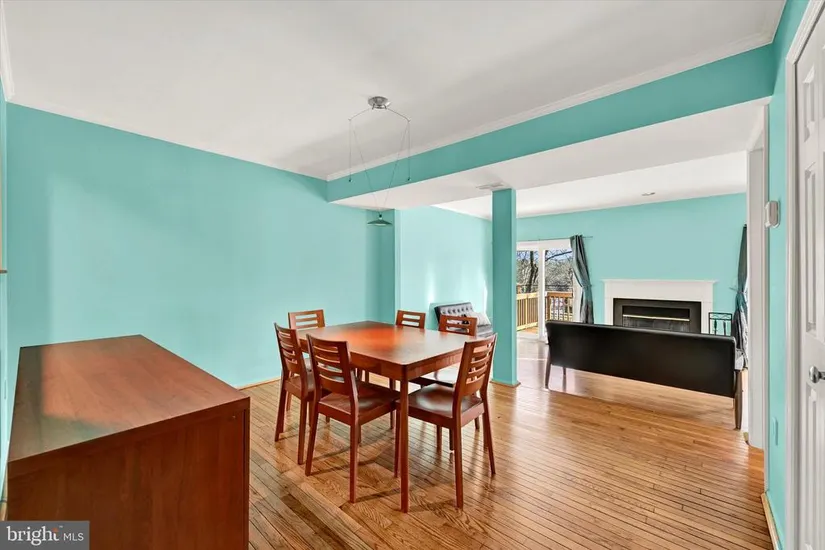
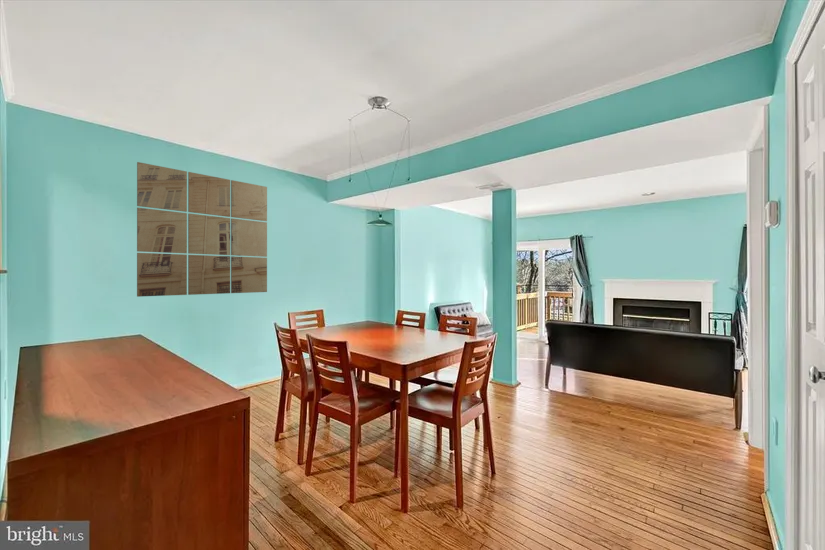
+ wall art (209, 235)
